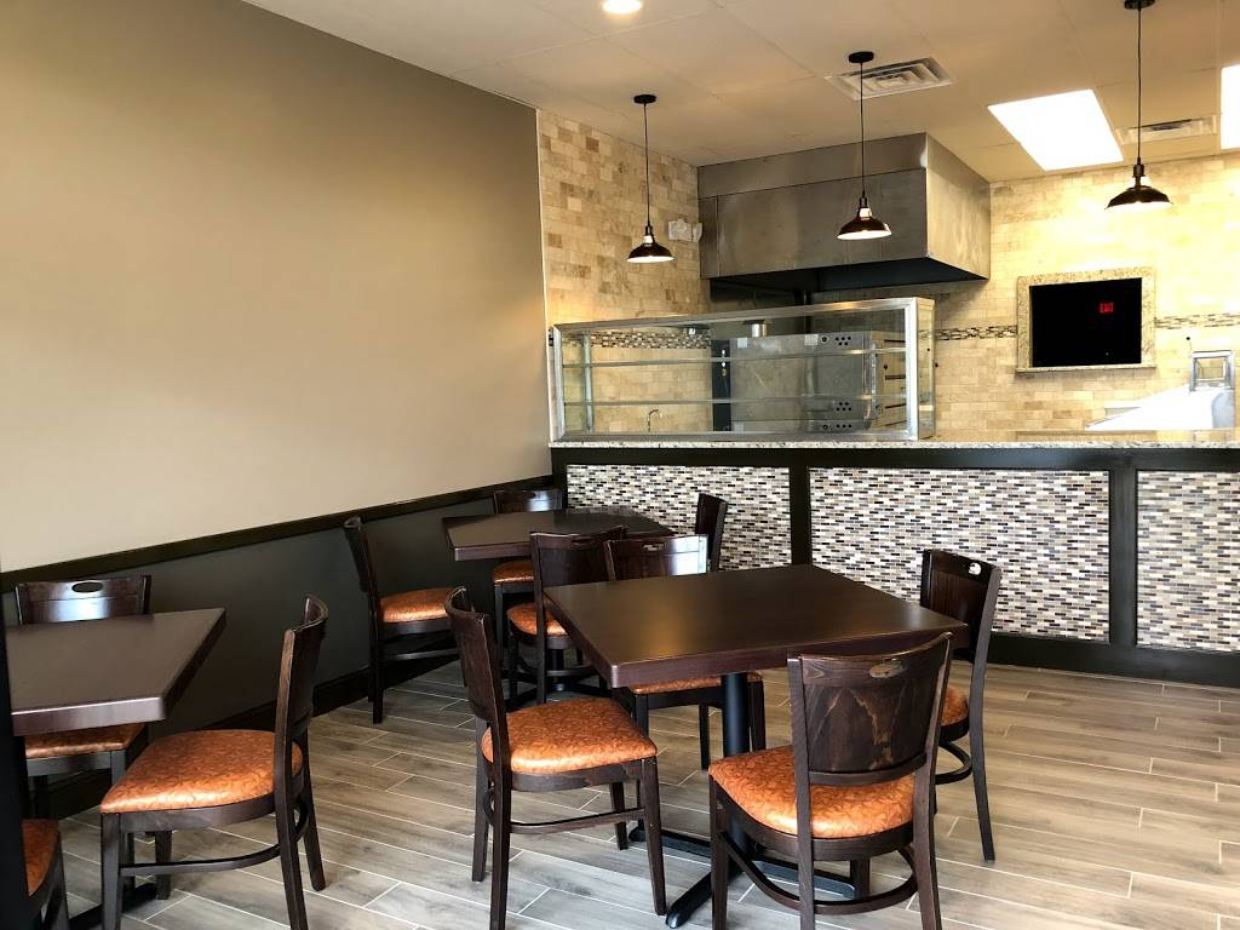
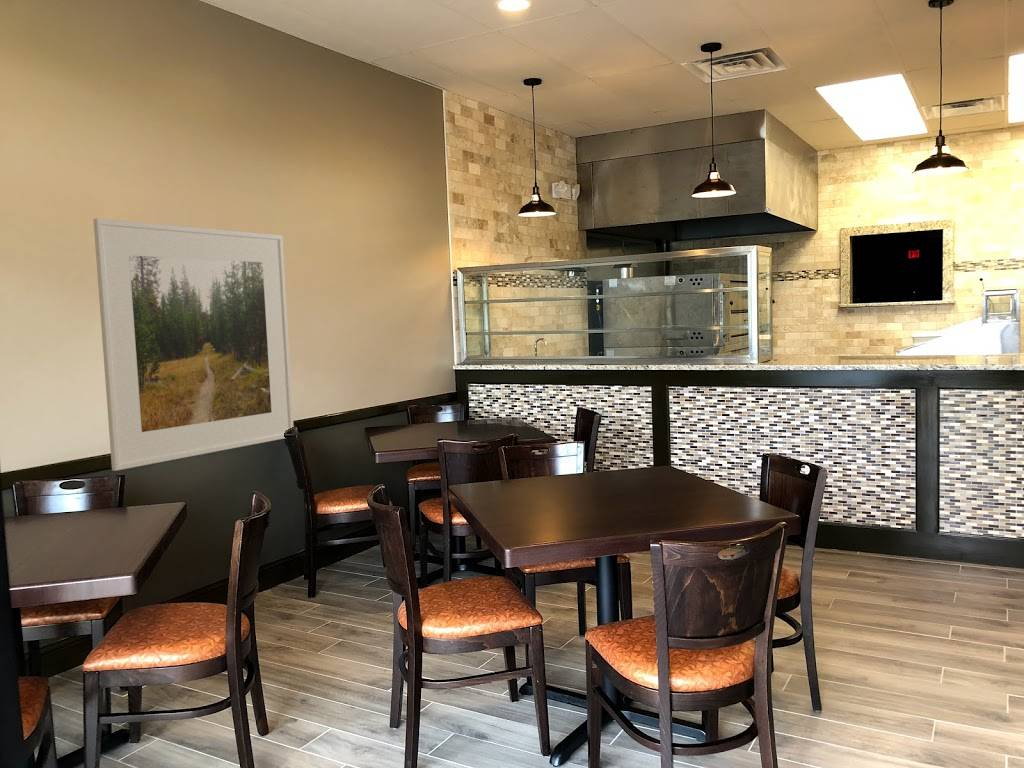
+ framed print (205, 340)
